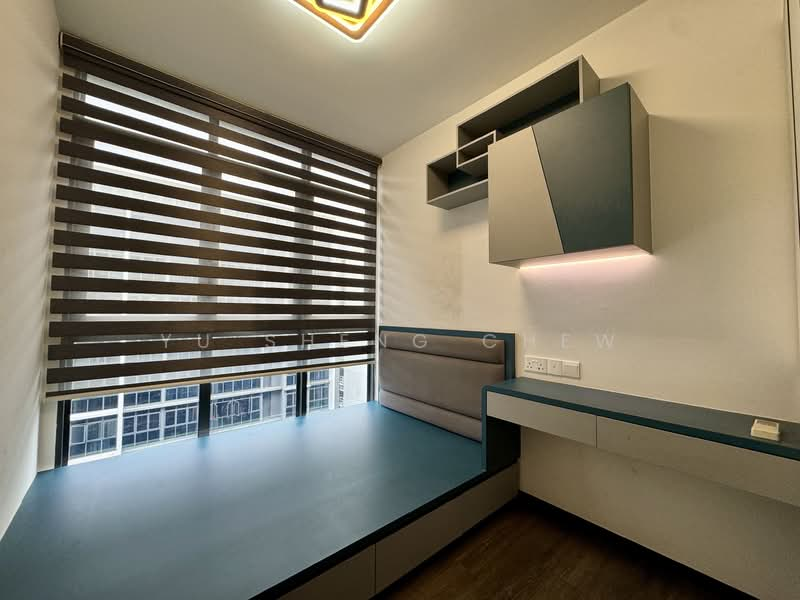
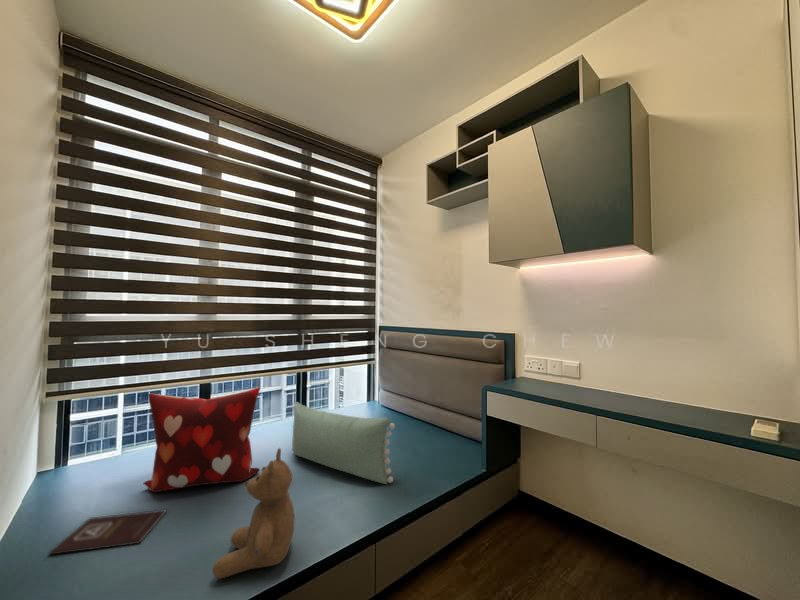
+ teddy bear (258, 506)
+ book (113, 529)
+ decorative pillow (204, 435)
+ pillow (336, 437)
